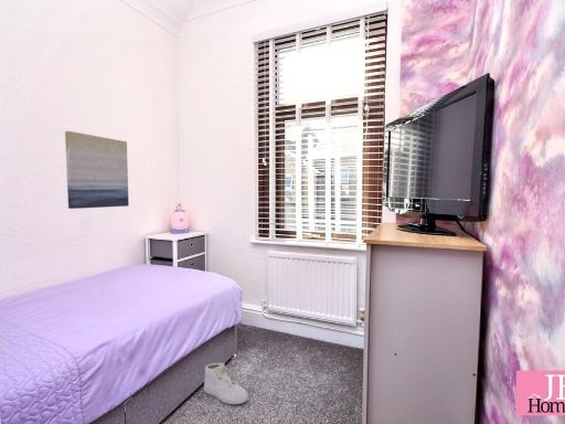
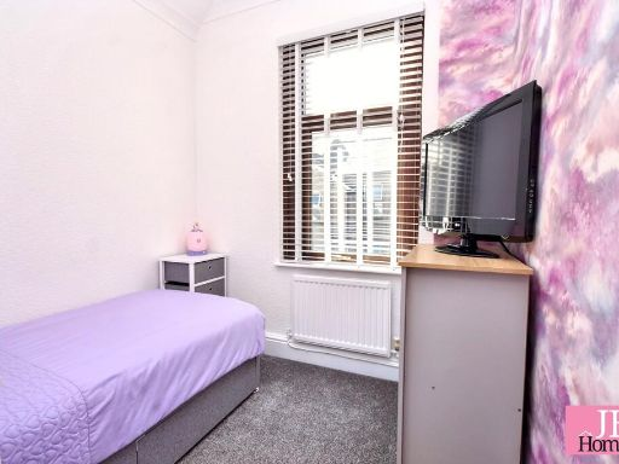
- wall art (99, 172)
- sneaker (224, 381)
